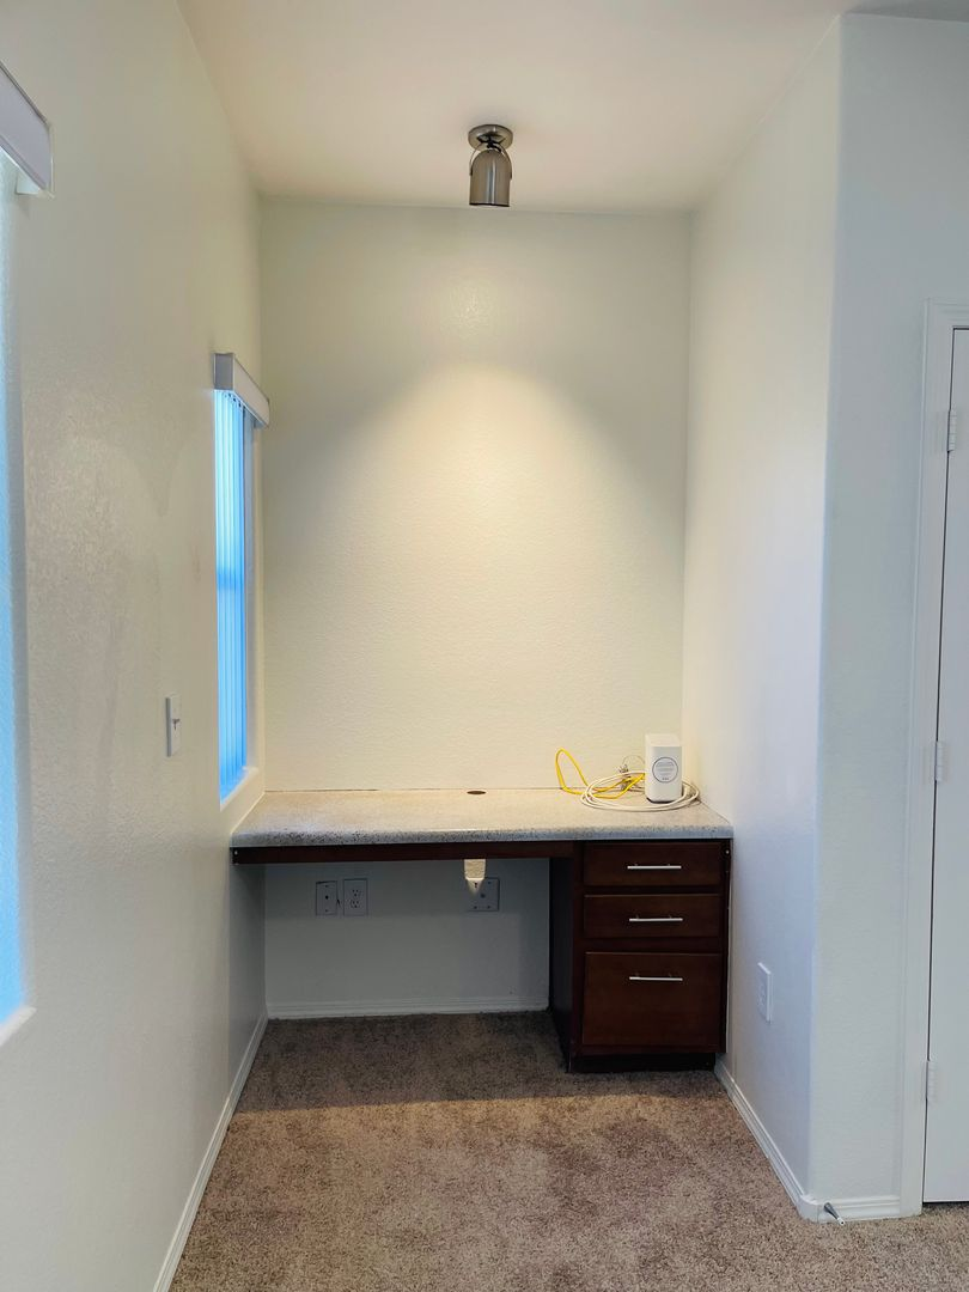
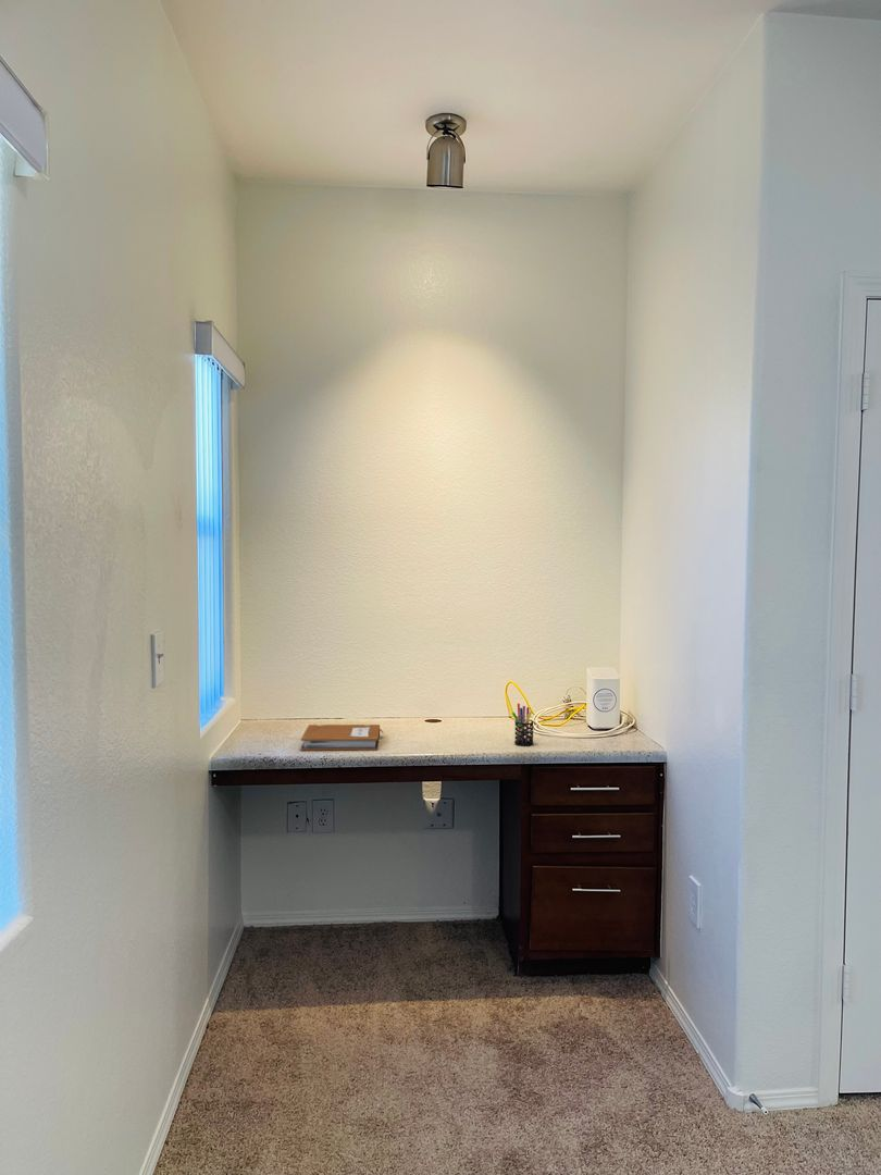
+ pen holder (521, 723)
+ notebook (344, 735)
